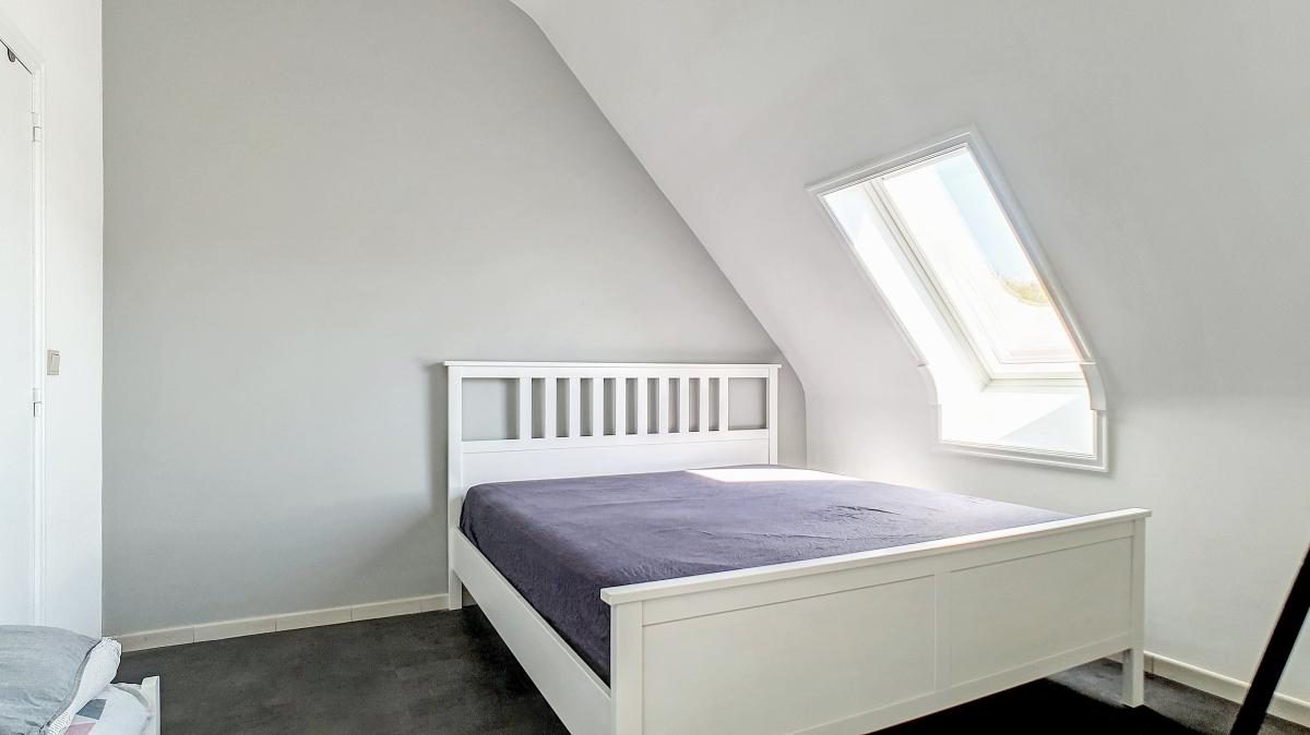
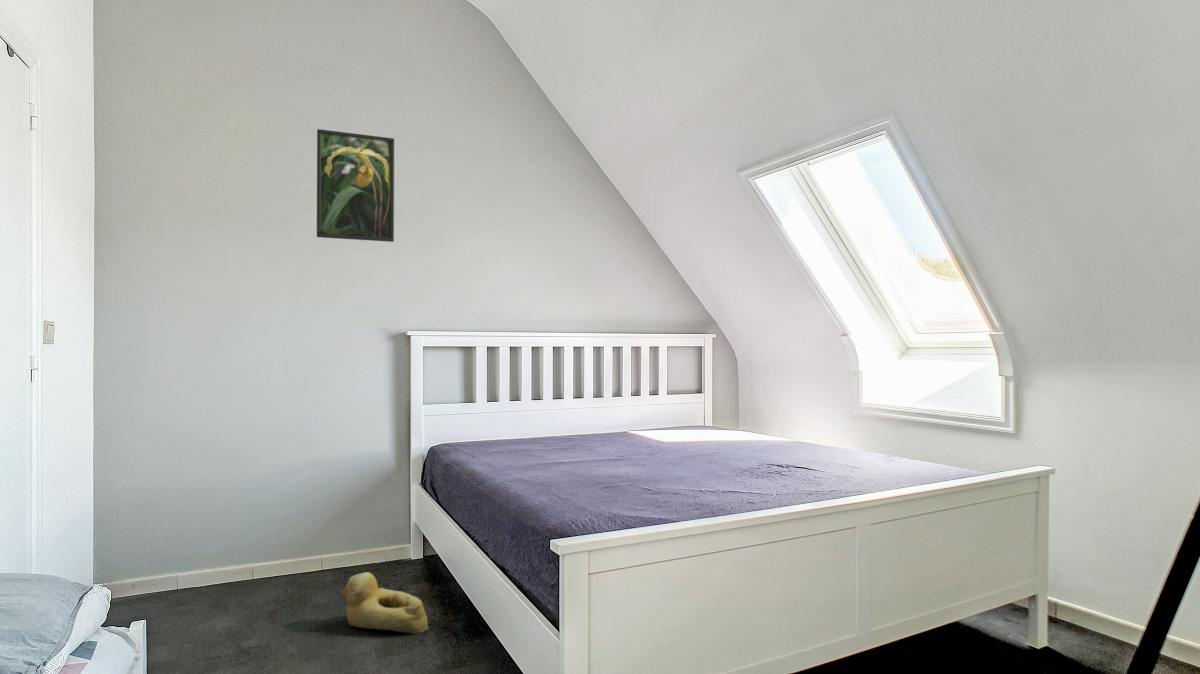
+ rubber duck (386, 598)
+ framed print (356, 186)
